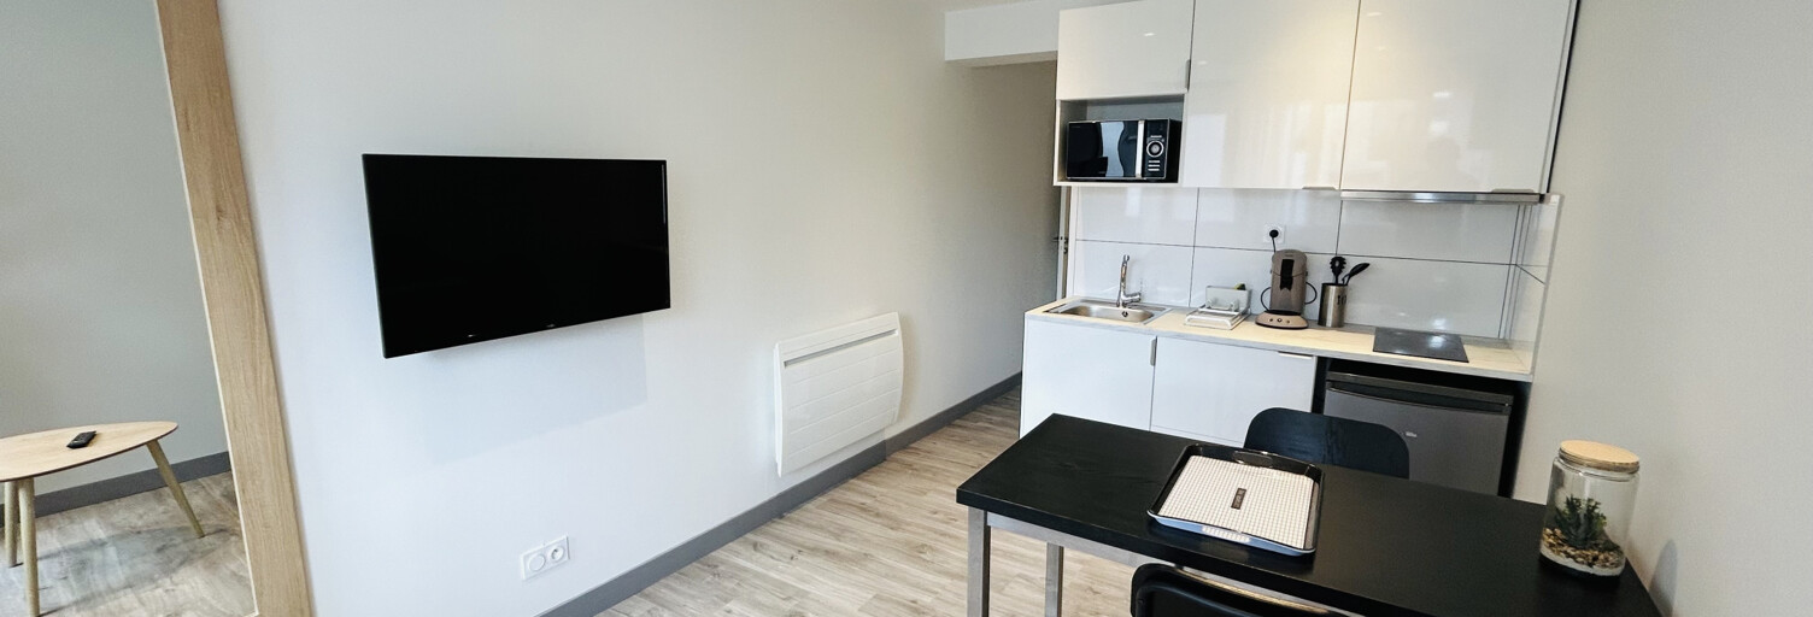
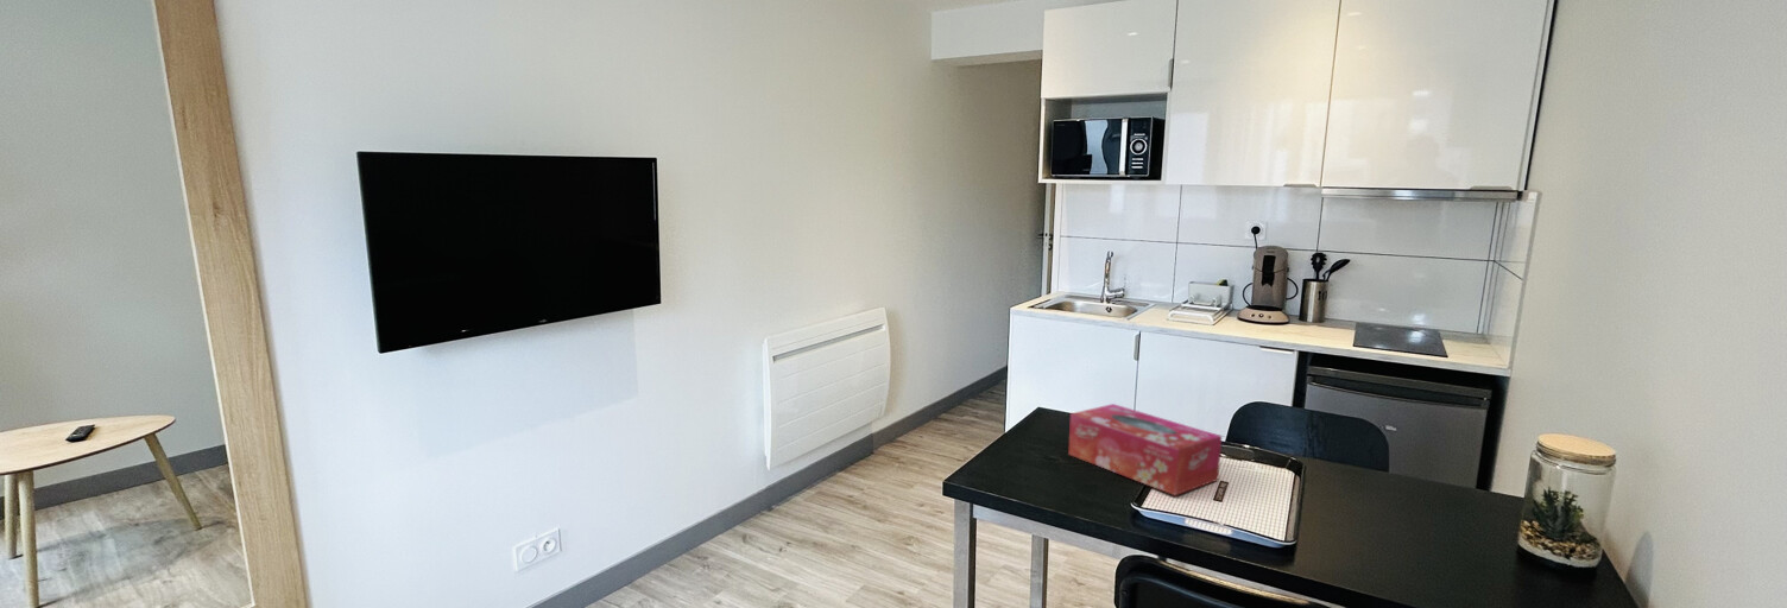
+ tissue box (1141, 445)
